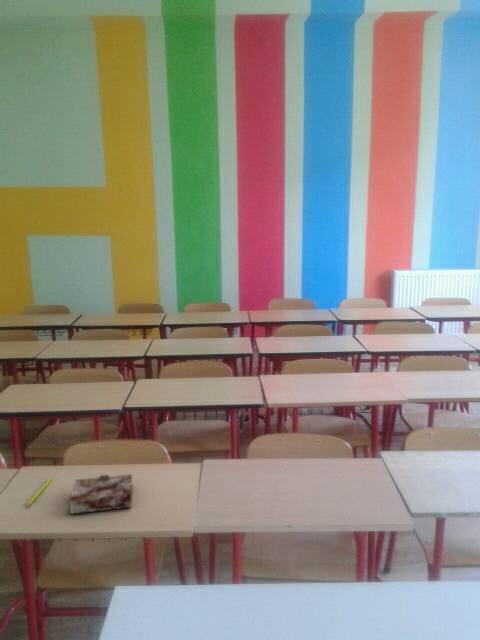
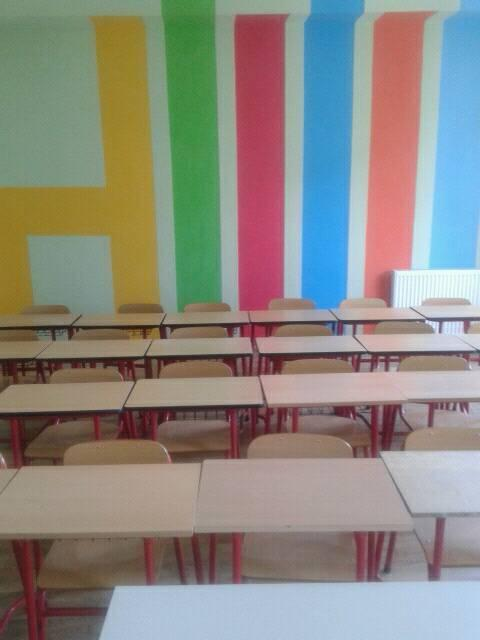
- pencil (39, 492)
- book (102, 492)
